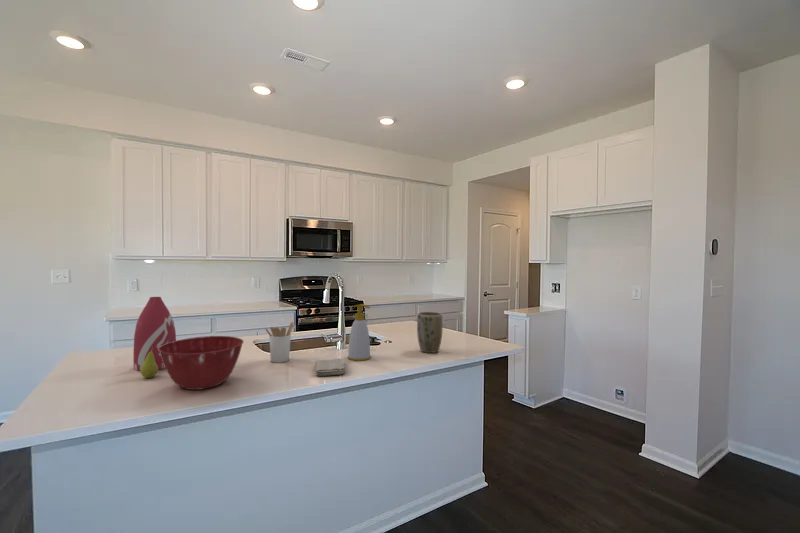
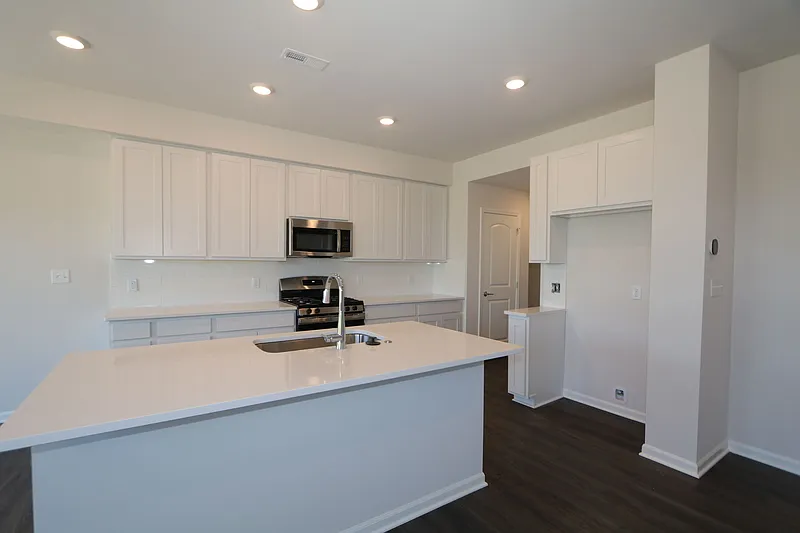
- plant pot (429, 332)
- bottle (155, 331)
- soap bottle (359, 331)
- mixing bowl (202, 363)
- washcloth (329, 366)
- utensil holder (279, 342)
- fruit (149, 362)
